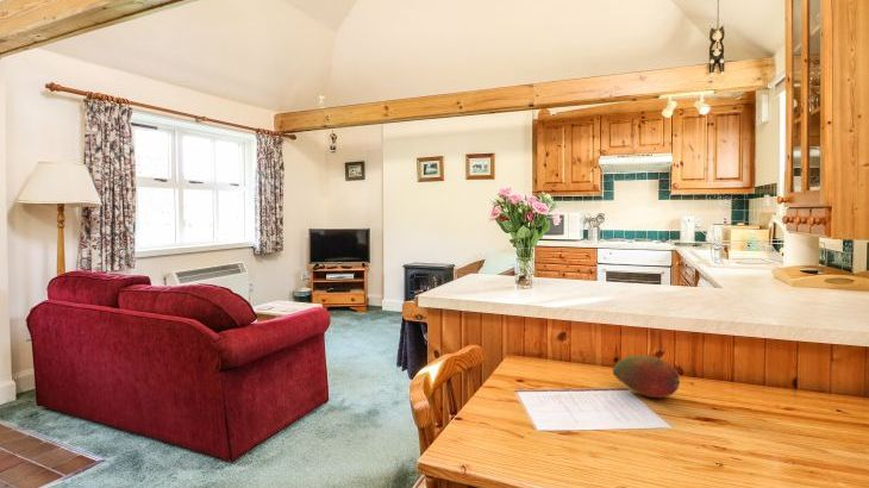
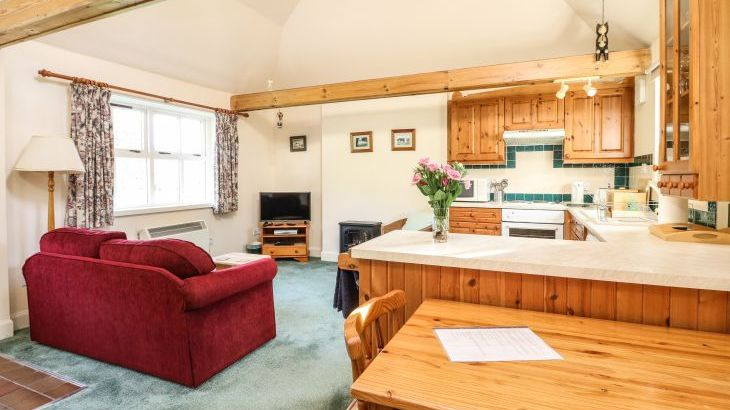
- fruit (645, 375)
